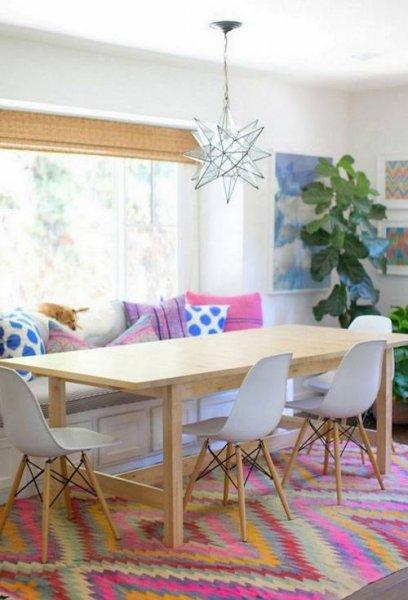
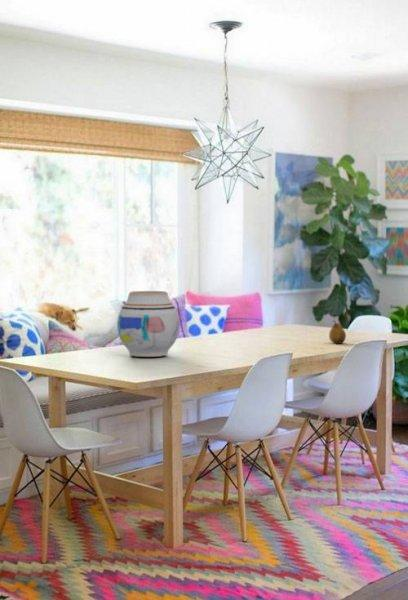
+ fruit (337, 331)
+ vase (148, 323)
